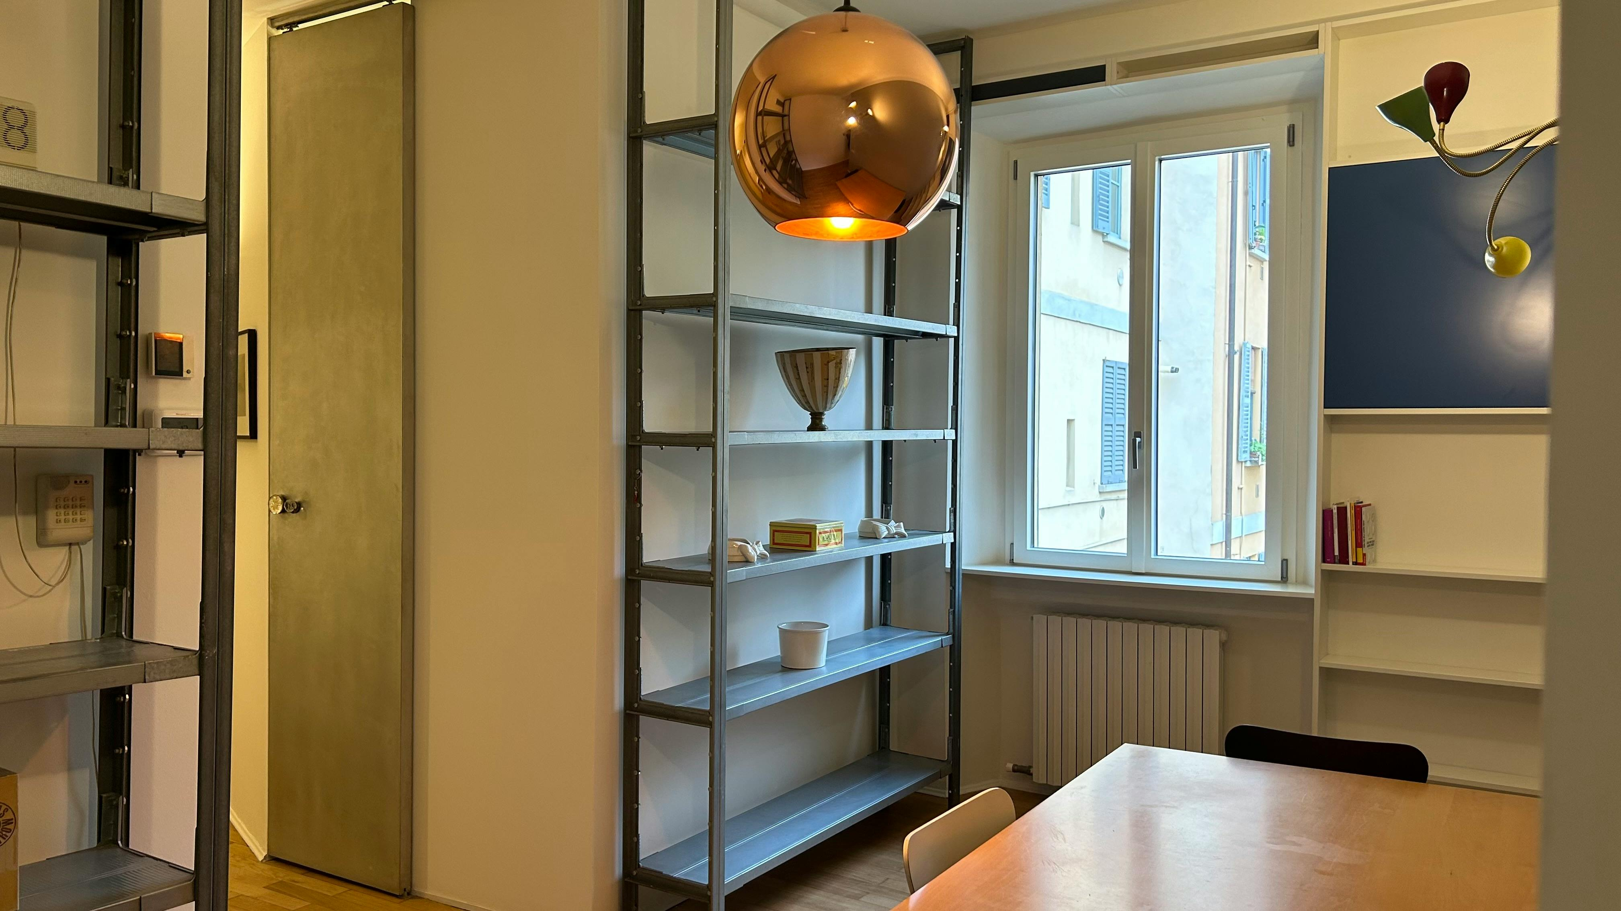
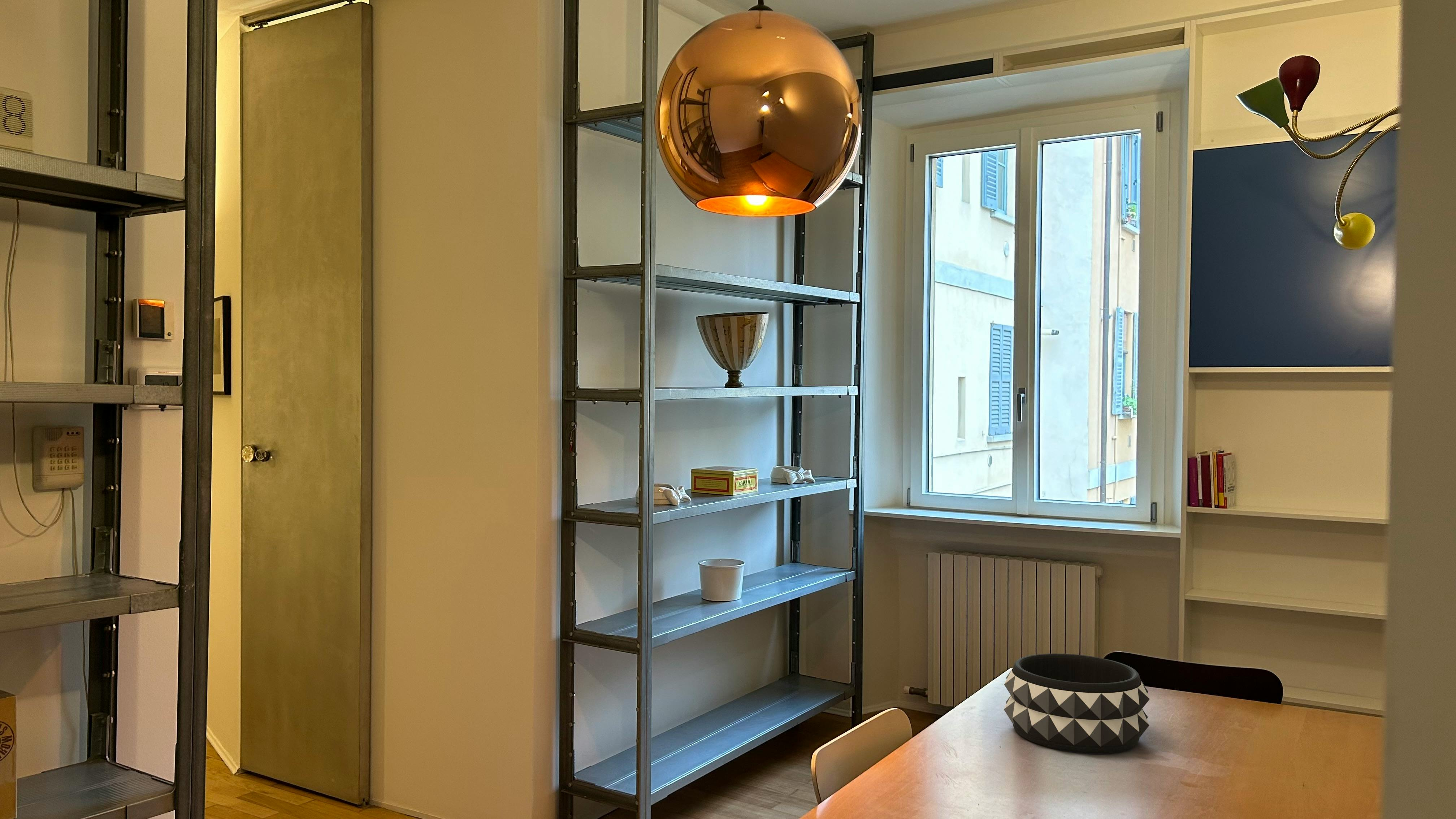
+ decorative bowl (1075, 700)
